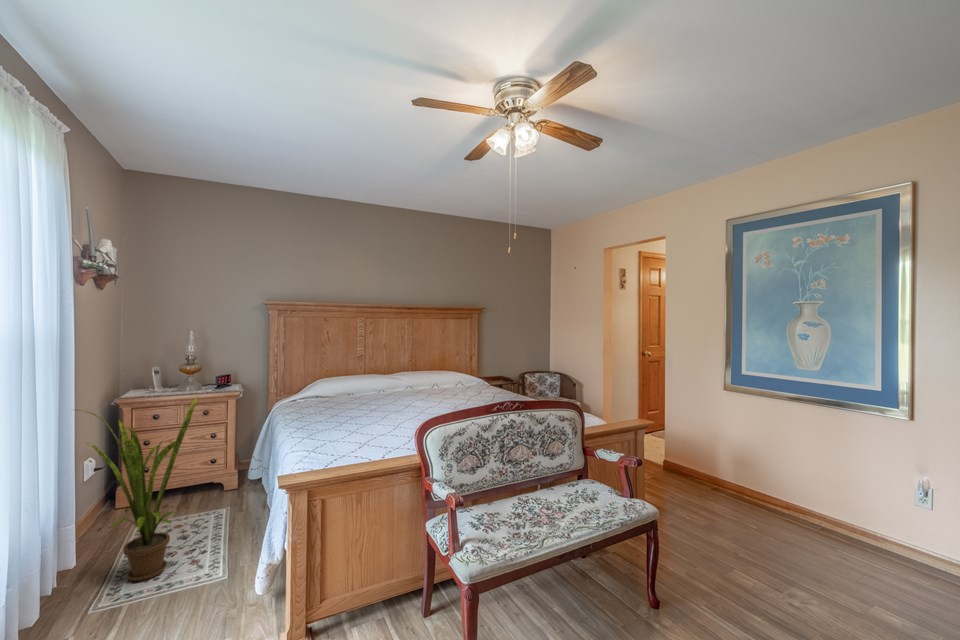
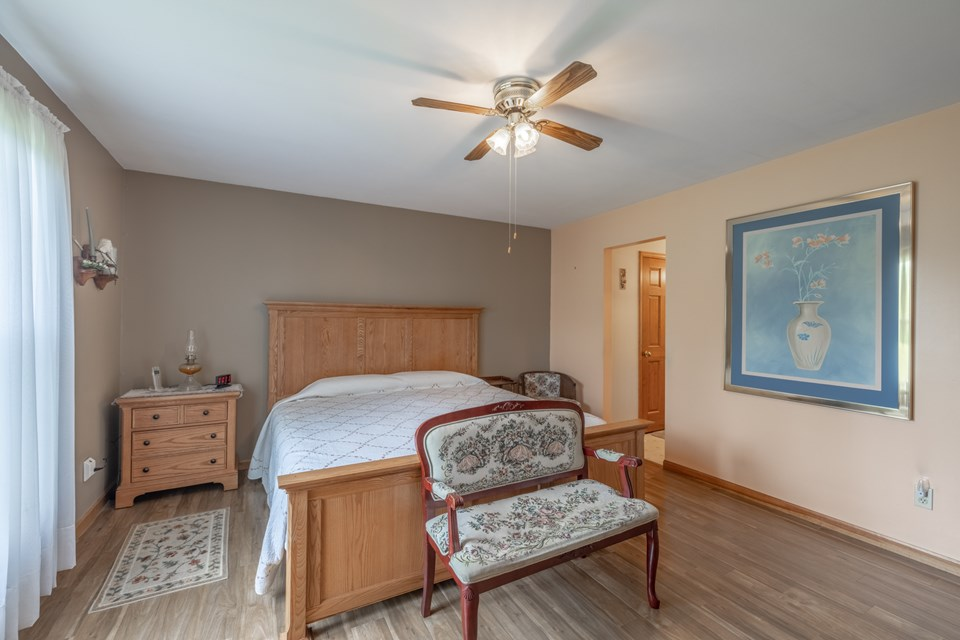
- house plant (135, 491)
